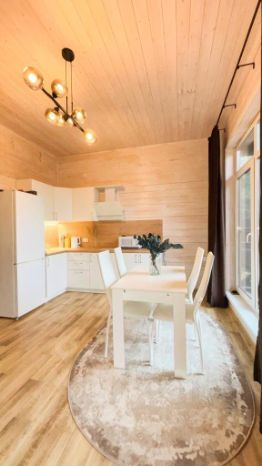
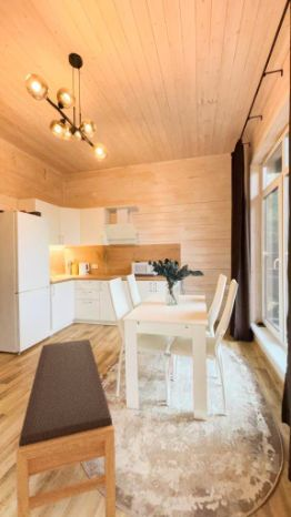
+ bench (67, 405)
